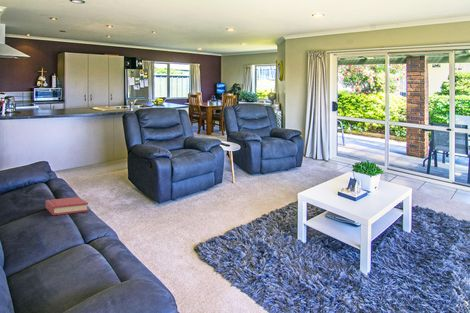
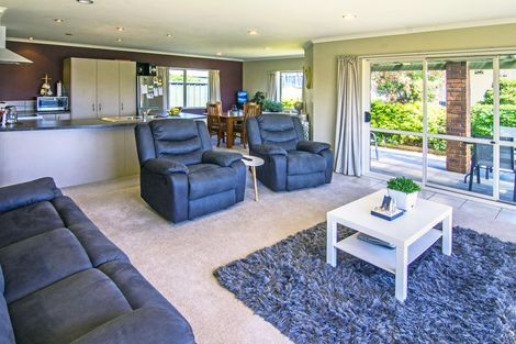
- hardback book (66, 205)
